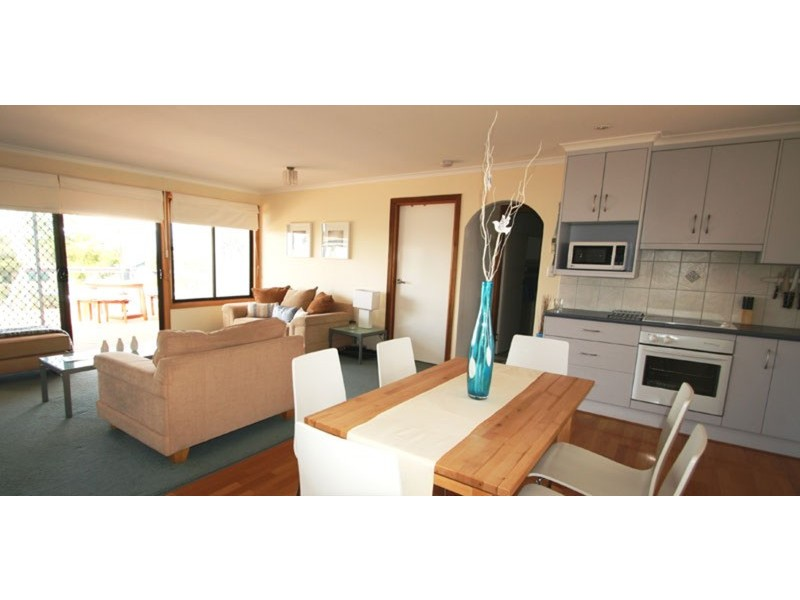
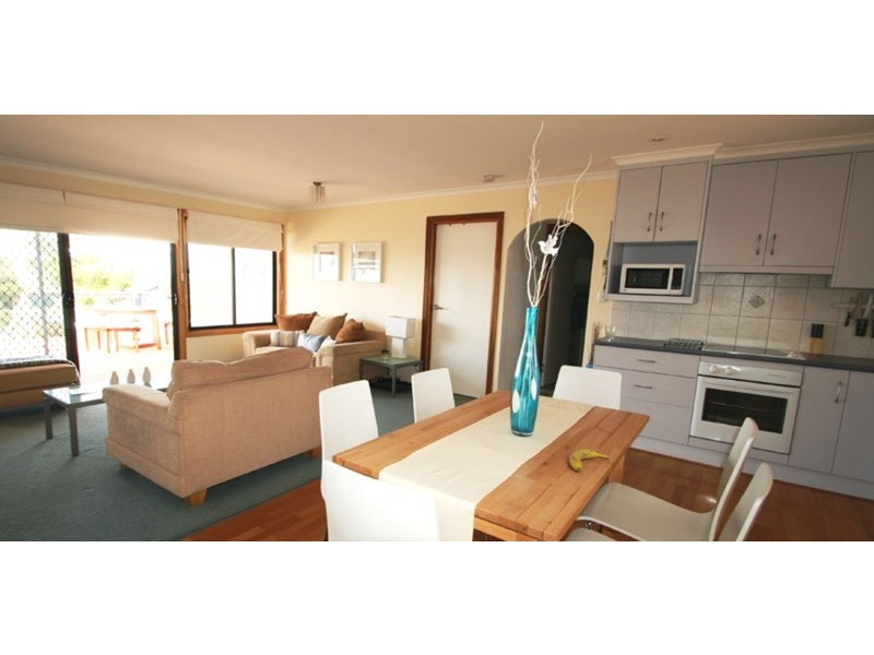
+ fruit (587, 457)
